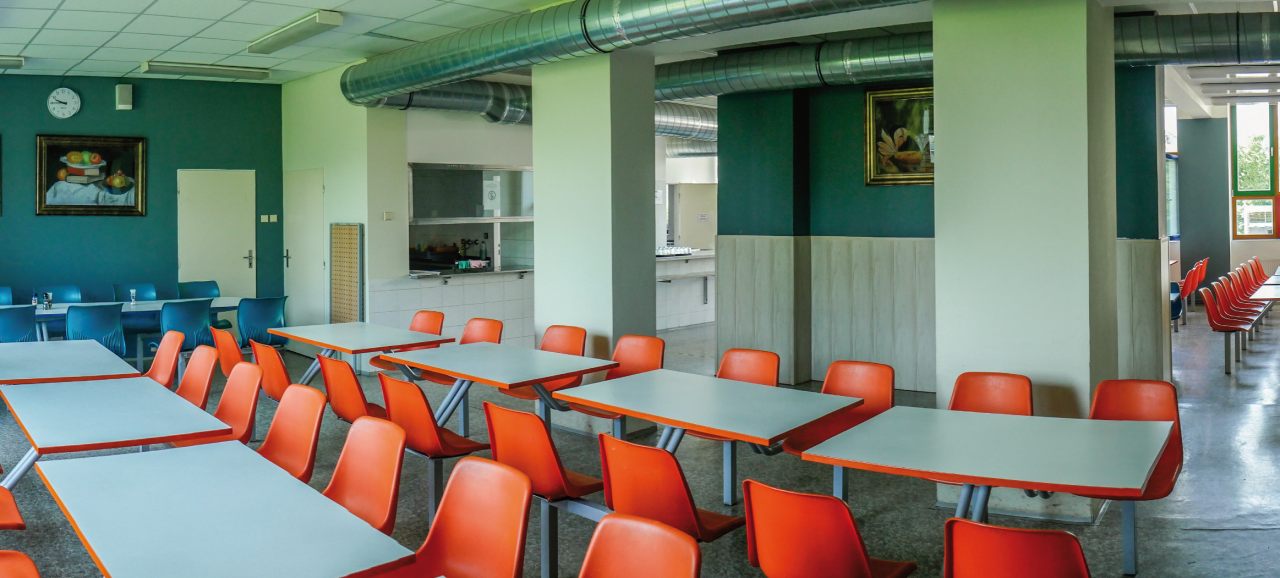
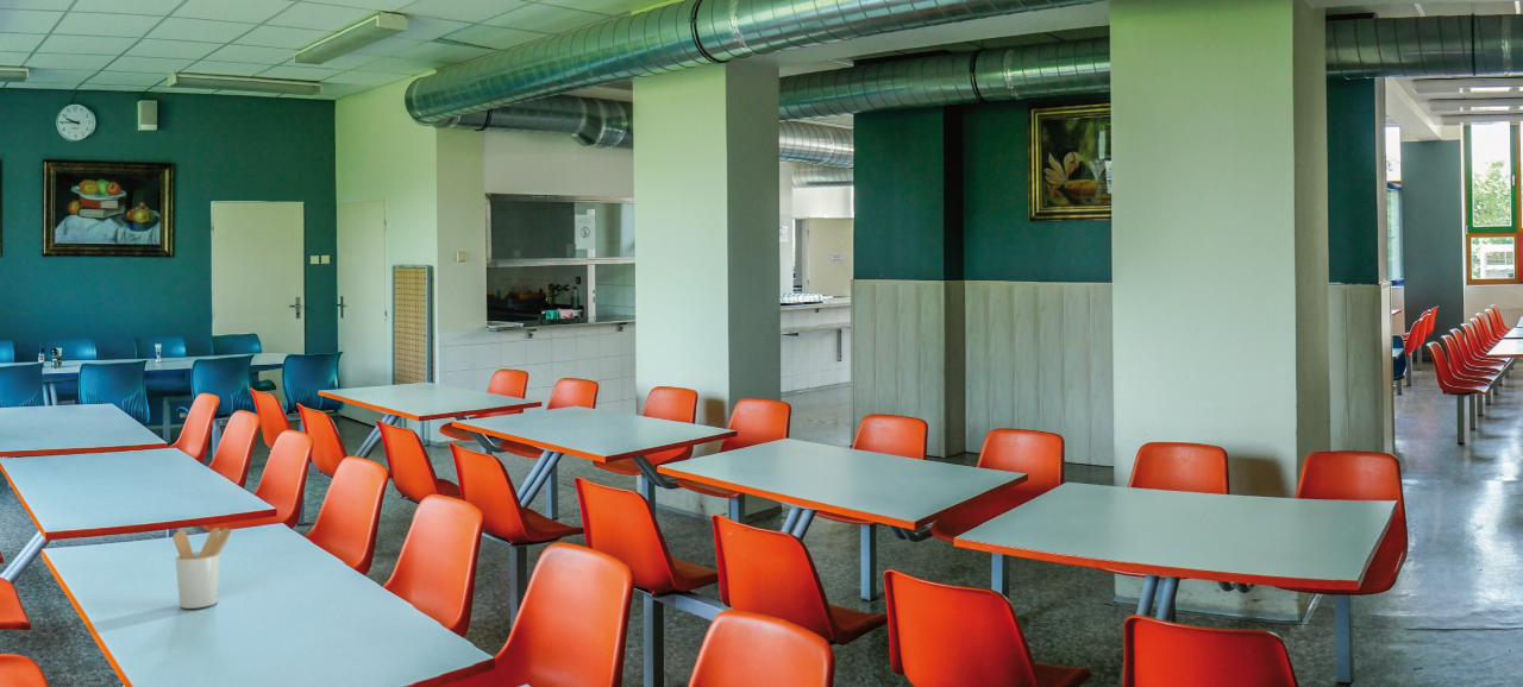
+ utensil holder (205, 565)
